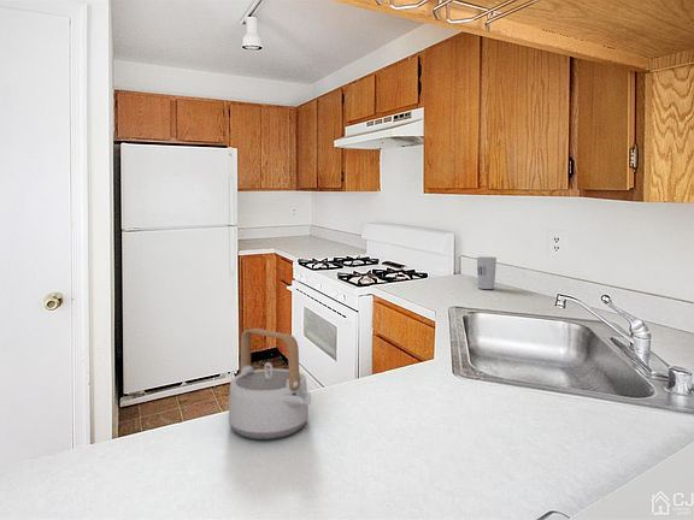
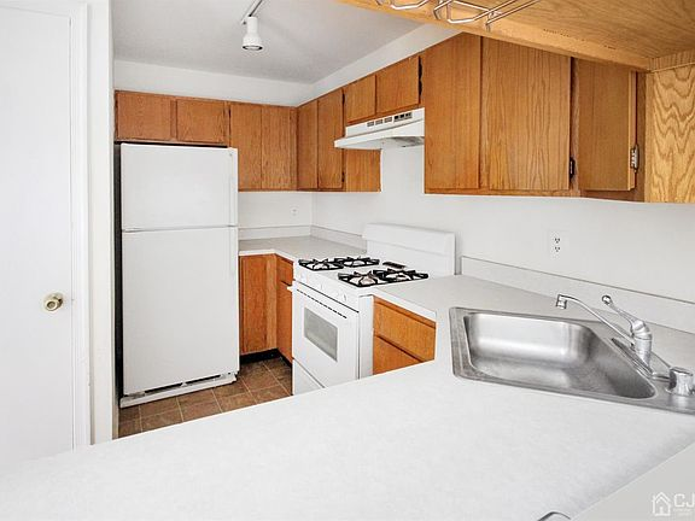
- teapot (274, 379)
- cup (486, 272)
